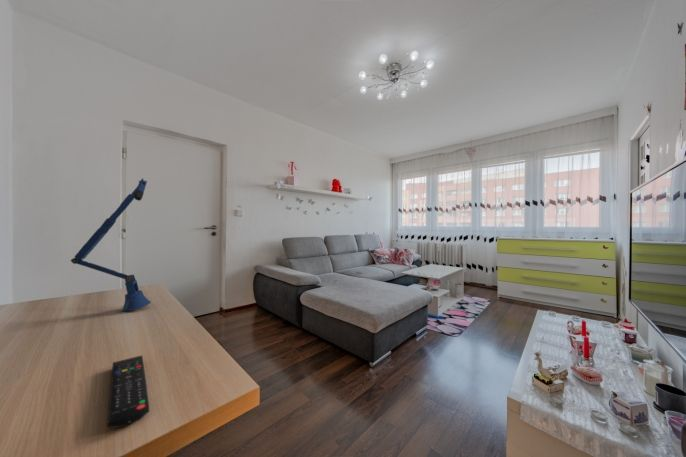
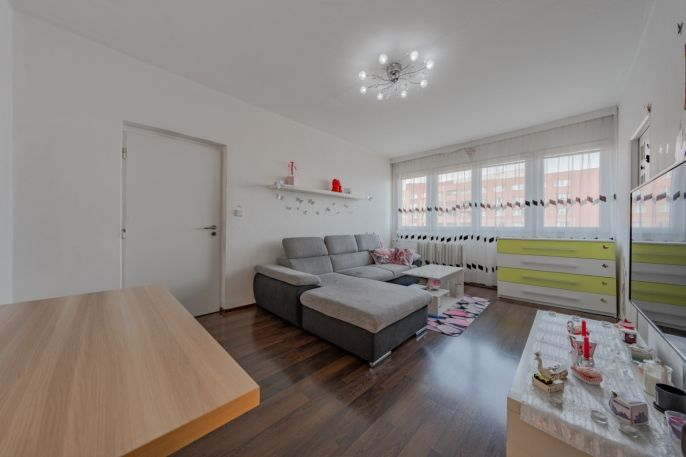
- desk lamp (104, 235)
- remote control (128, 385)
